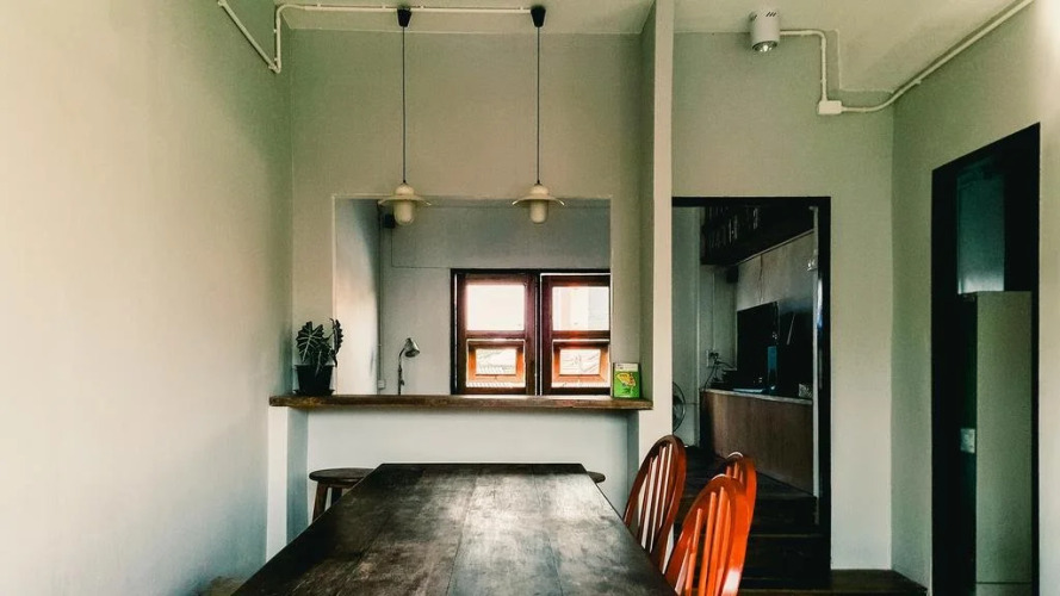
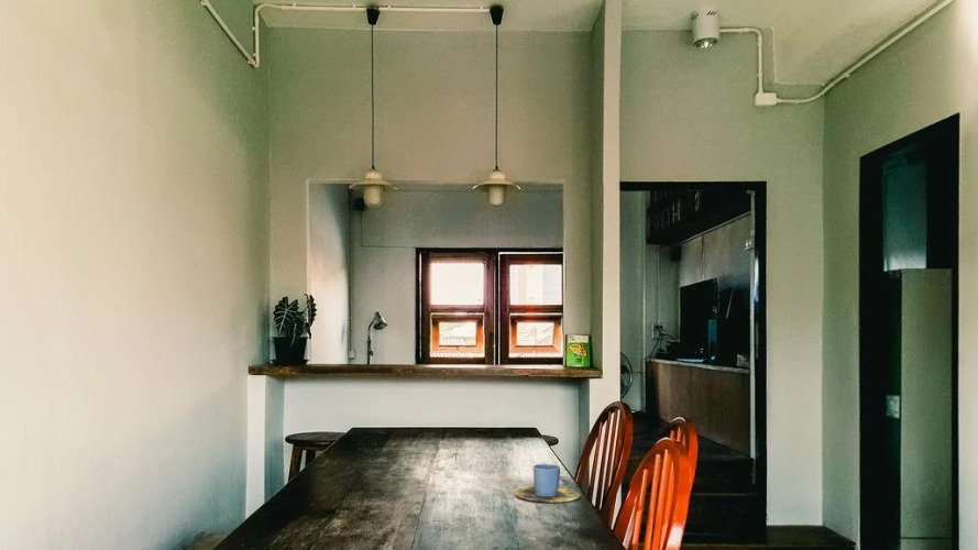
+ cup (547, 480)
